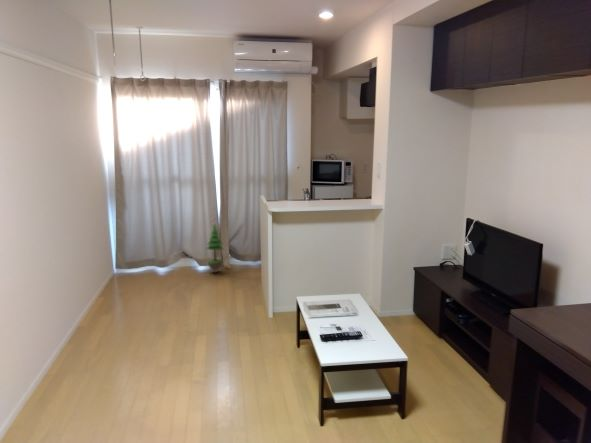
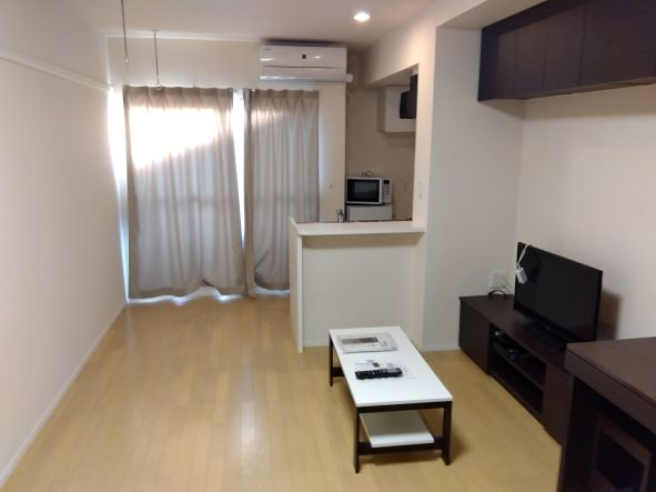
- potted tree (215, 247)
